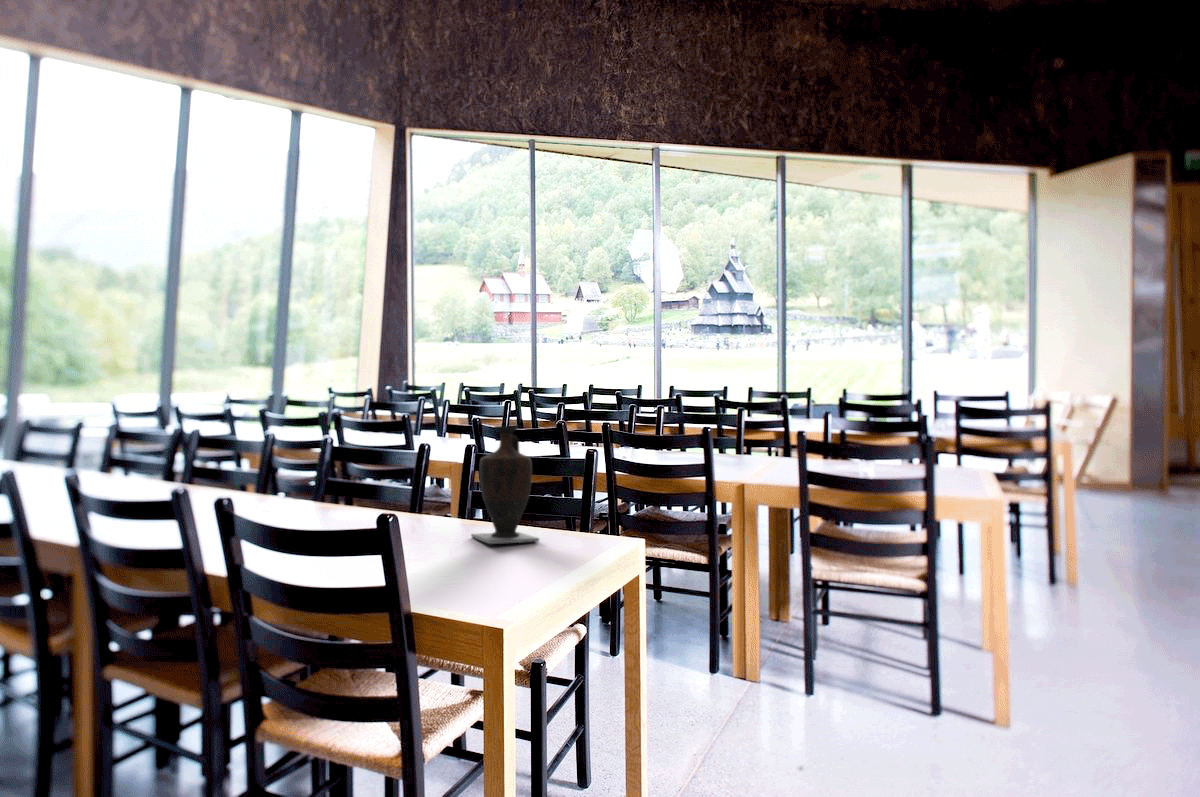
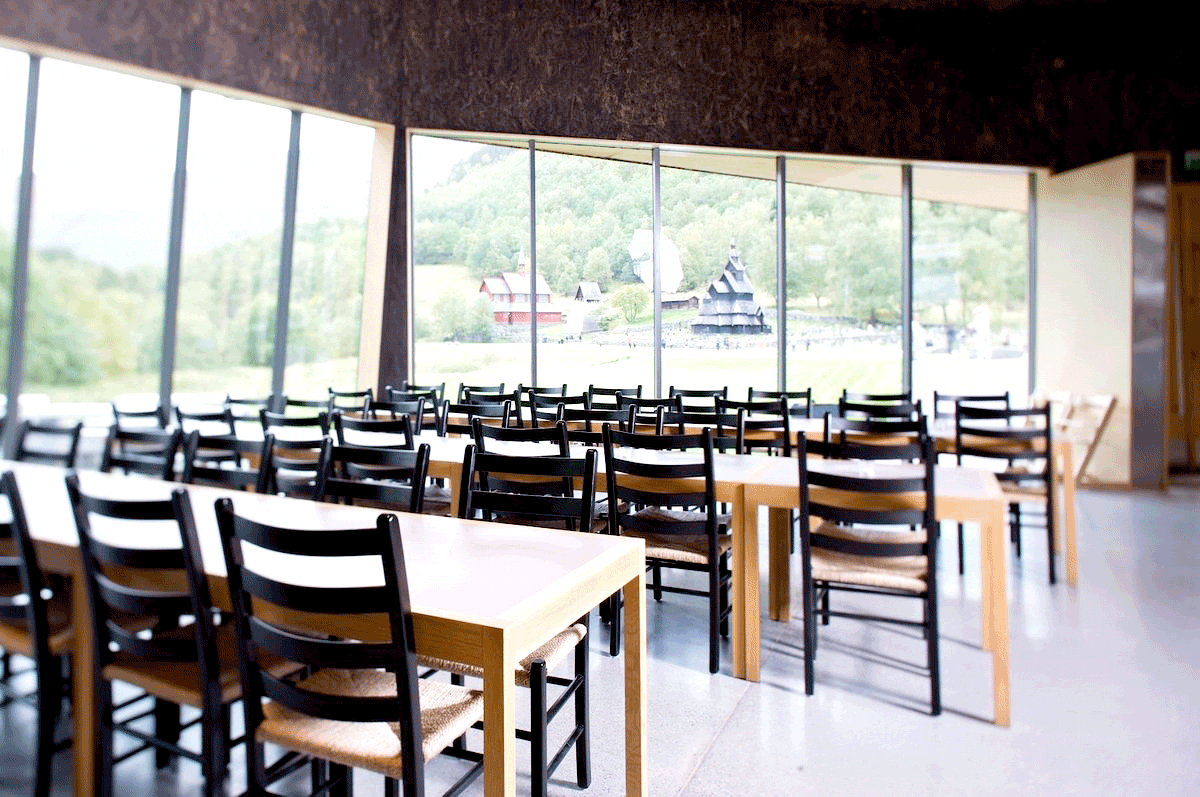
- vase (505, 482)
